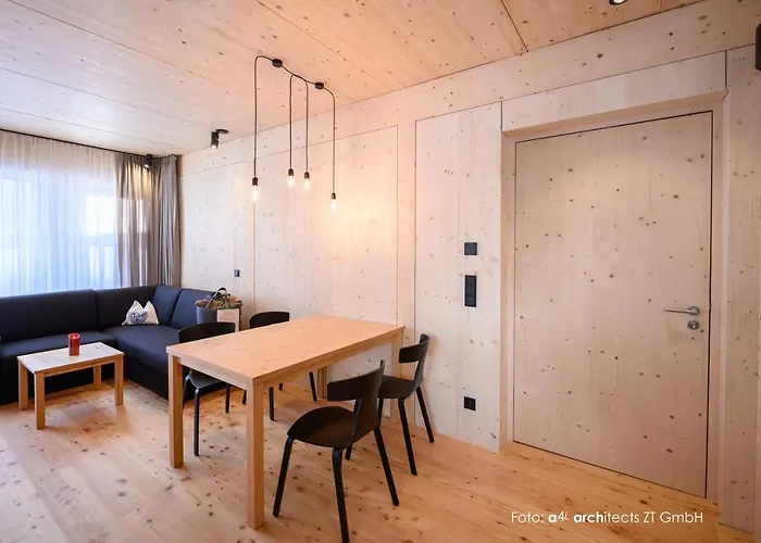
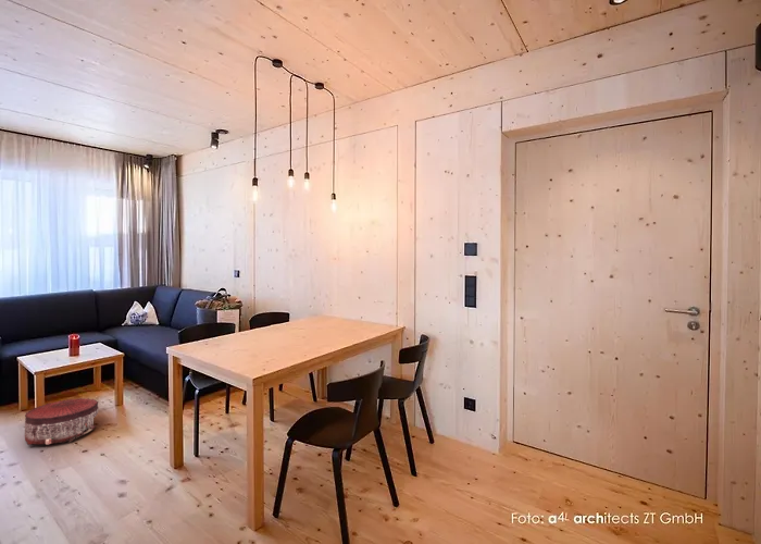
+ pouf (63, 418)
